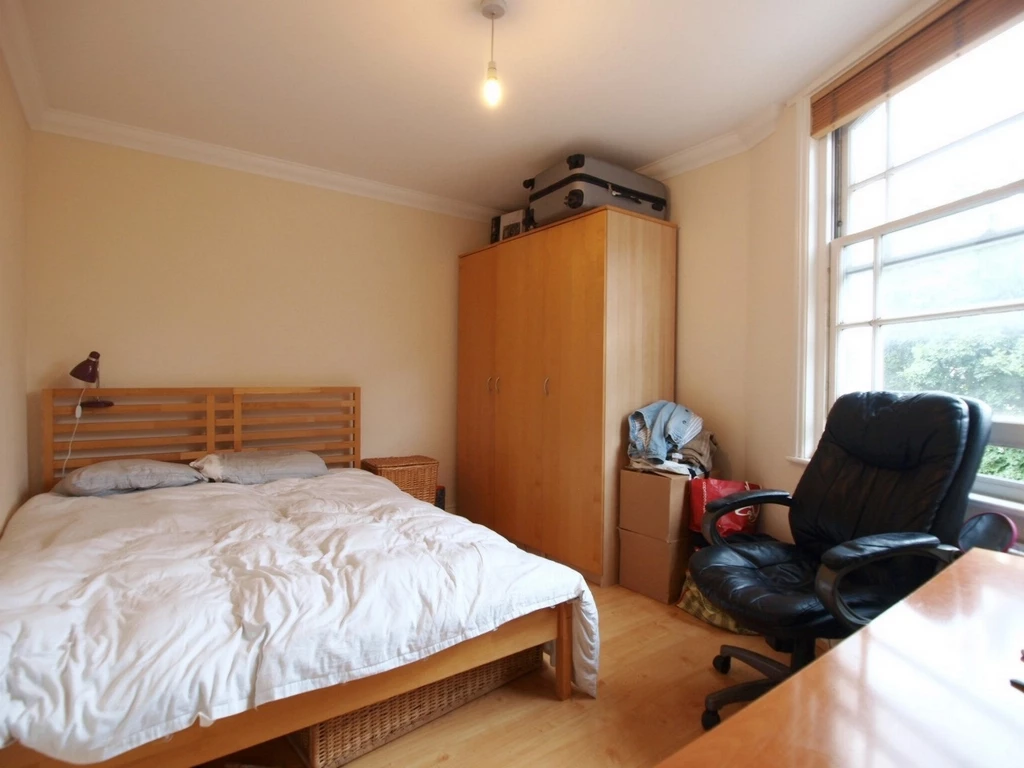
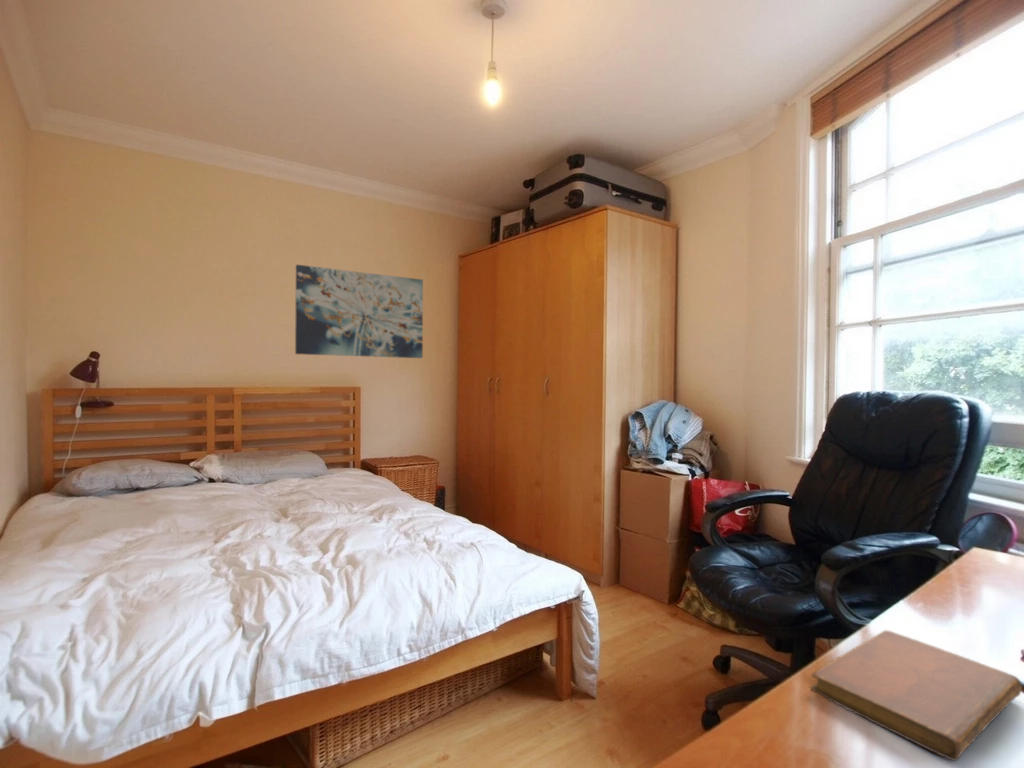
+ wall art (363, 314)
+ notebook (915, 684)
